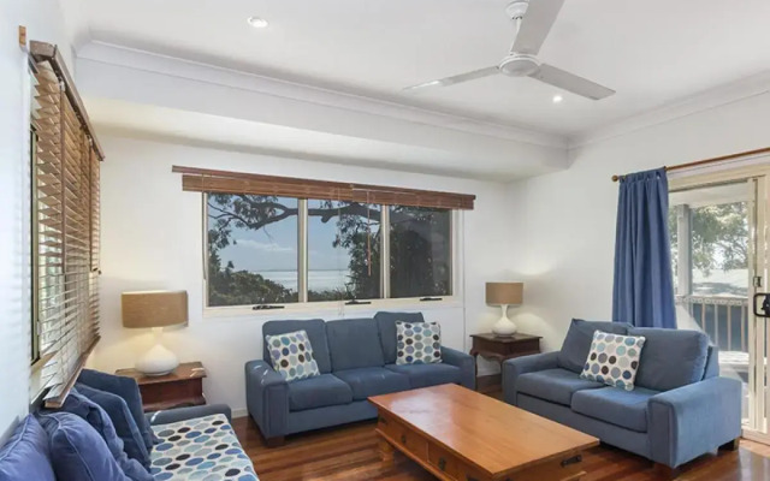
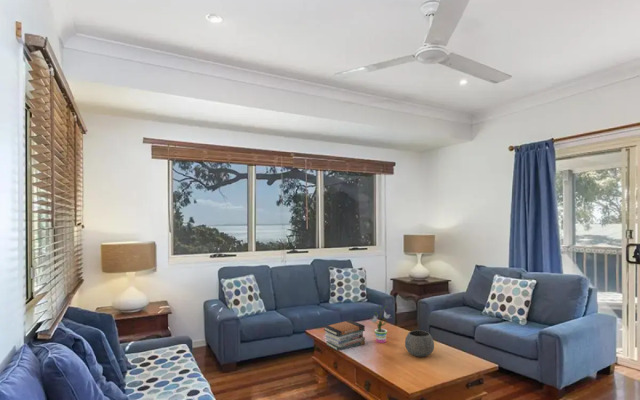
+ bowl (419, 343)
+ potted plant (380, 321)
+ book stack (344, 335)
